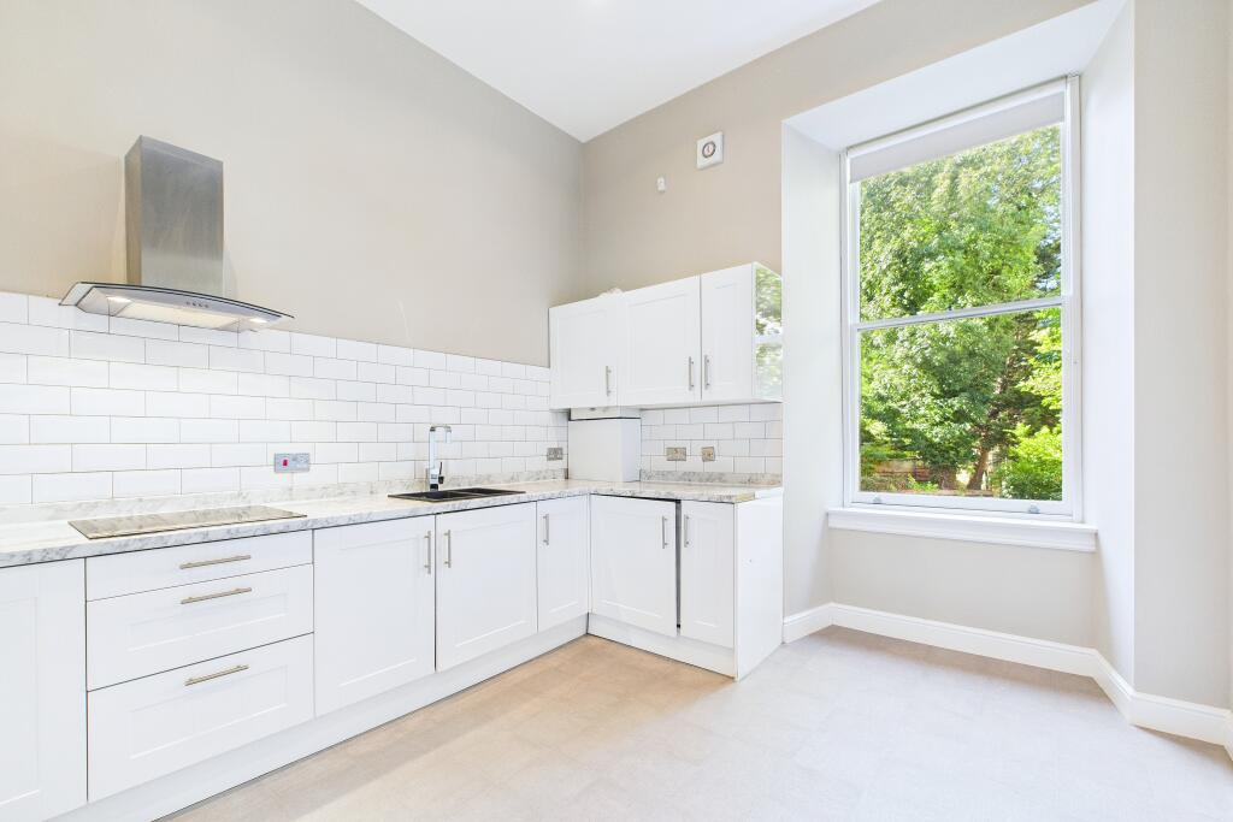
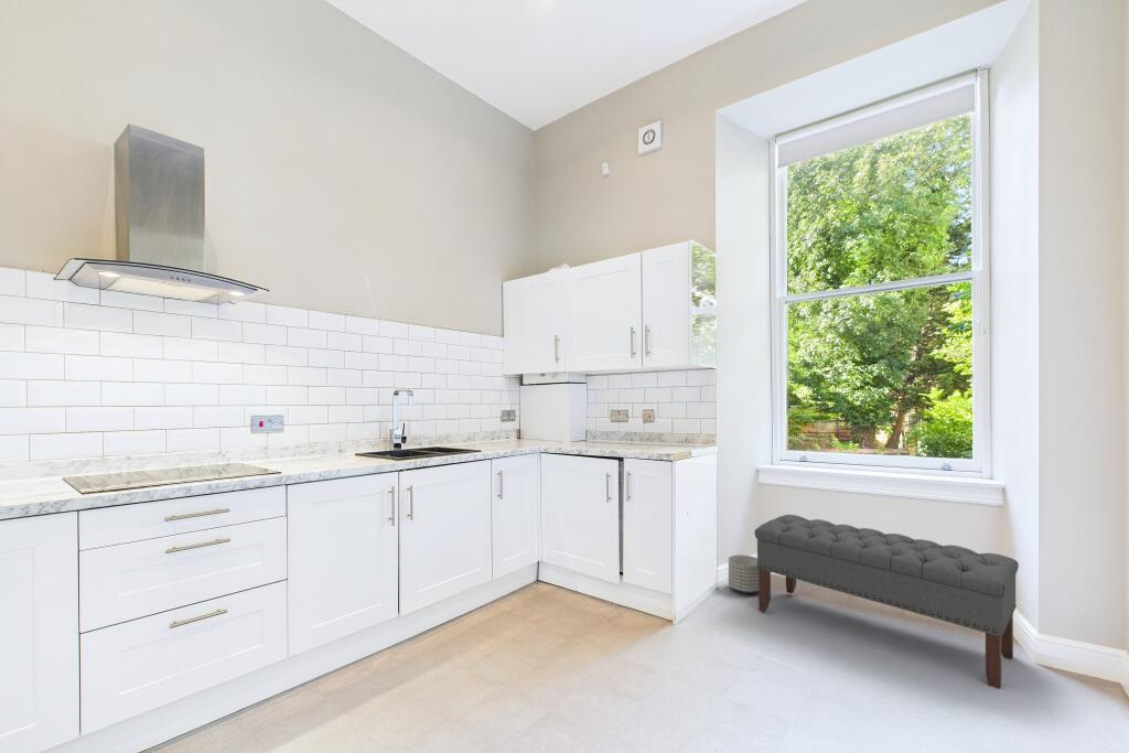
+ planter (744, 574)
+ bench (873, 584)
